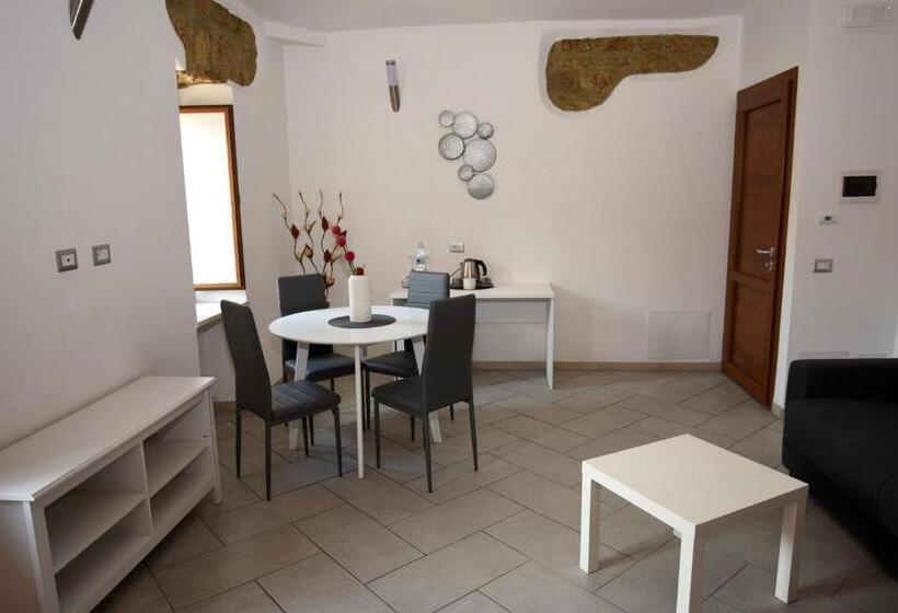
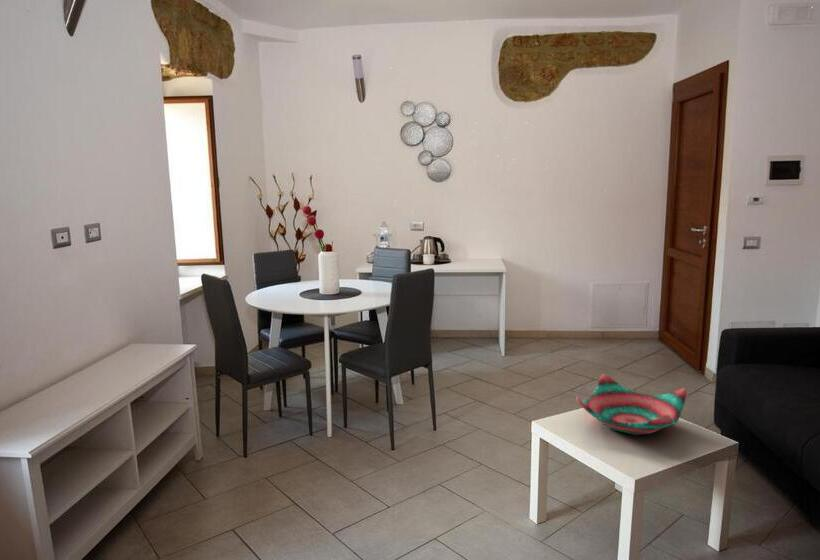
+ decorative bowl (631, 408)
